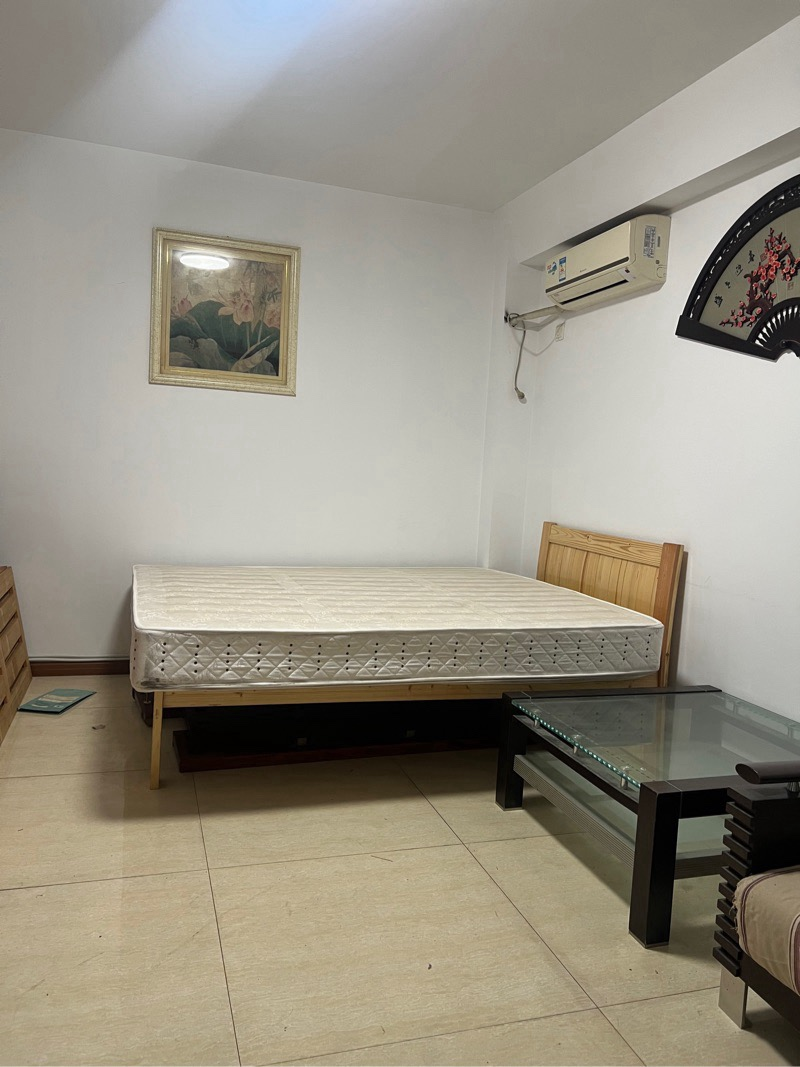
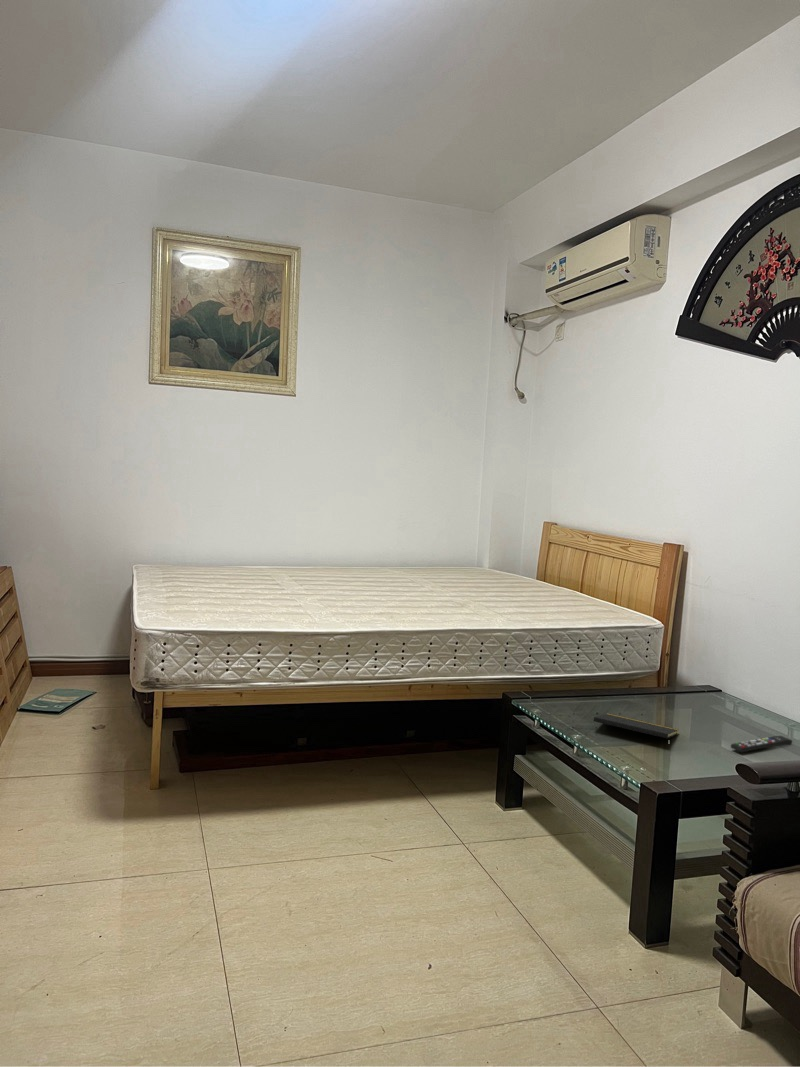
+ remote control (762, 743)
+ notepad (636, 725)
